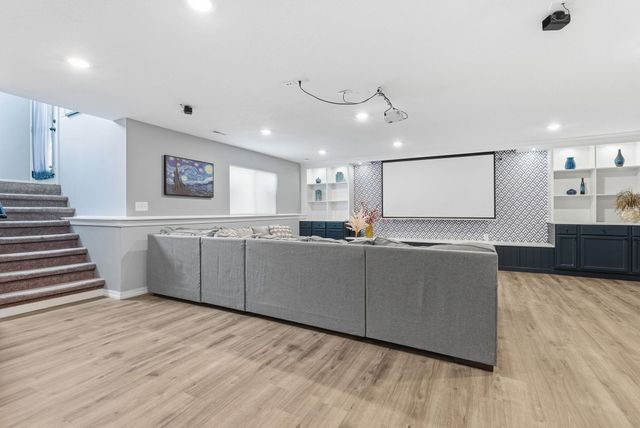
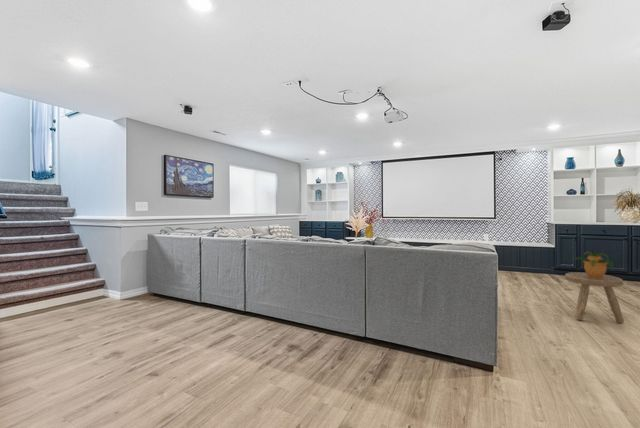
+ potted plant (592, 263)
+ stool (588, 294)
